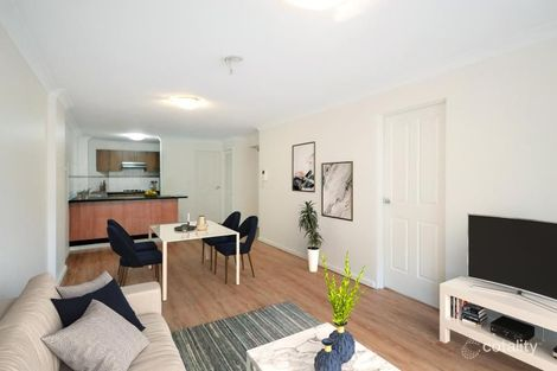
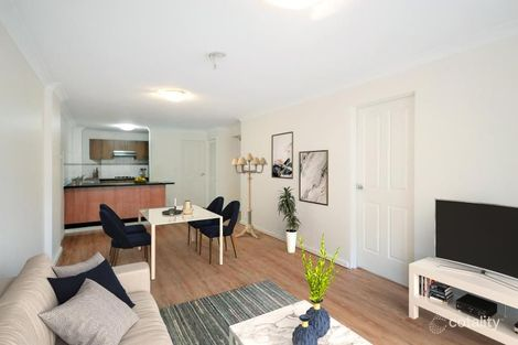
+ floor lamp (249, 194)
